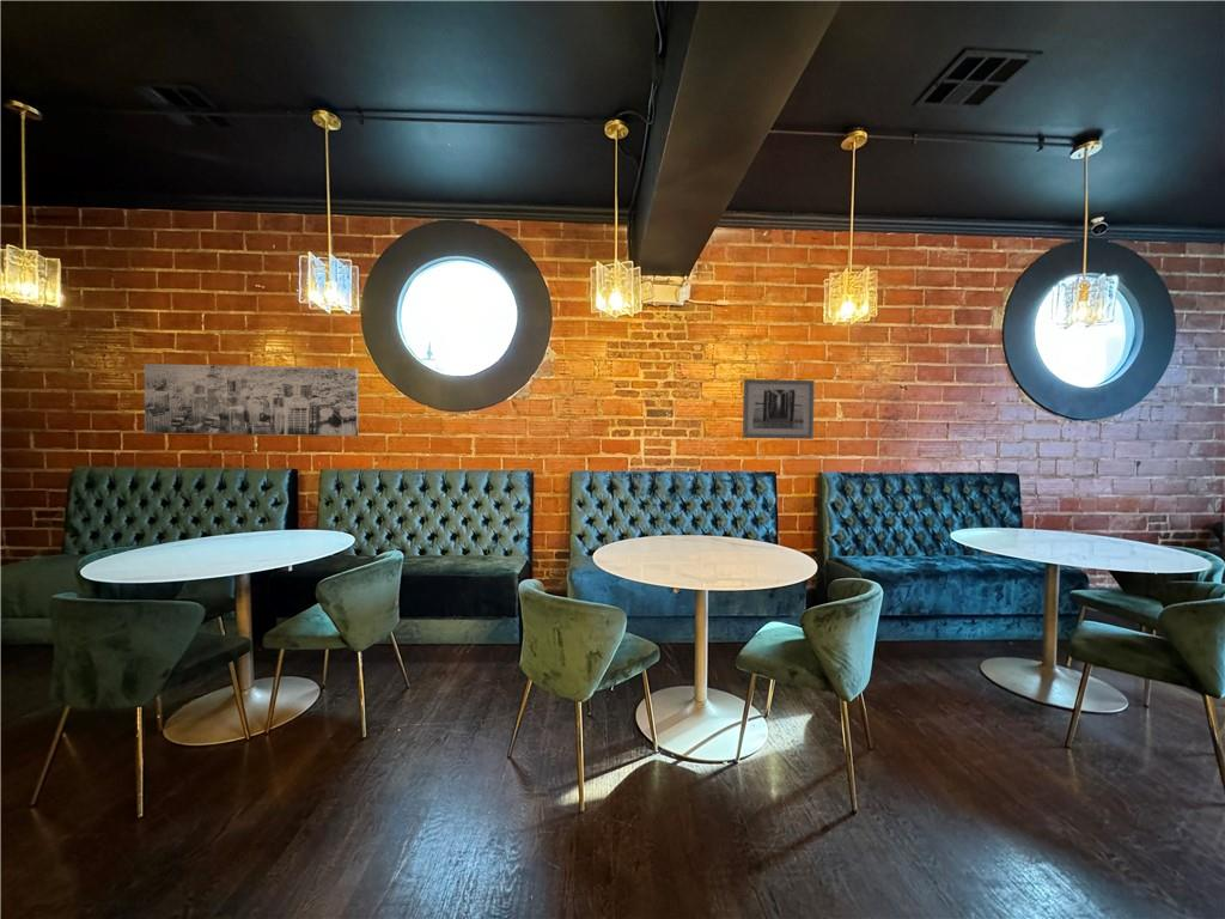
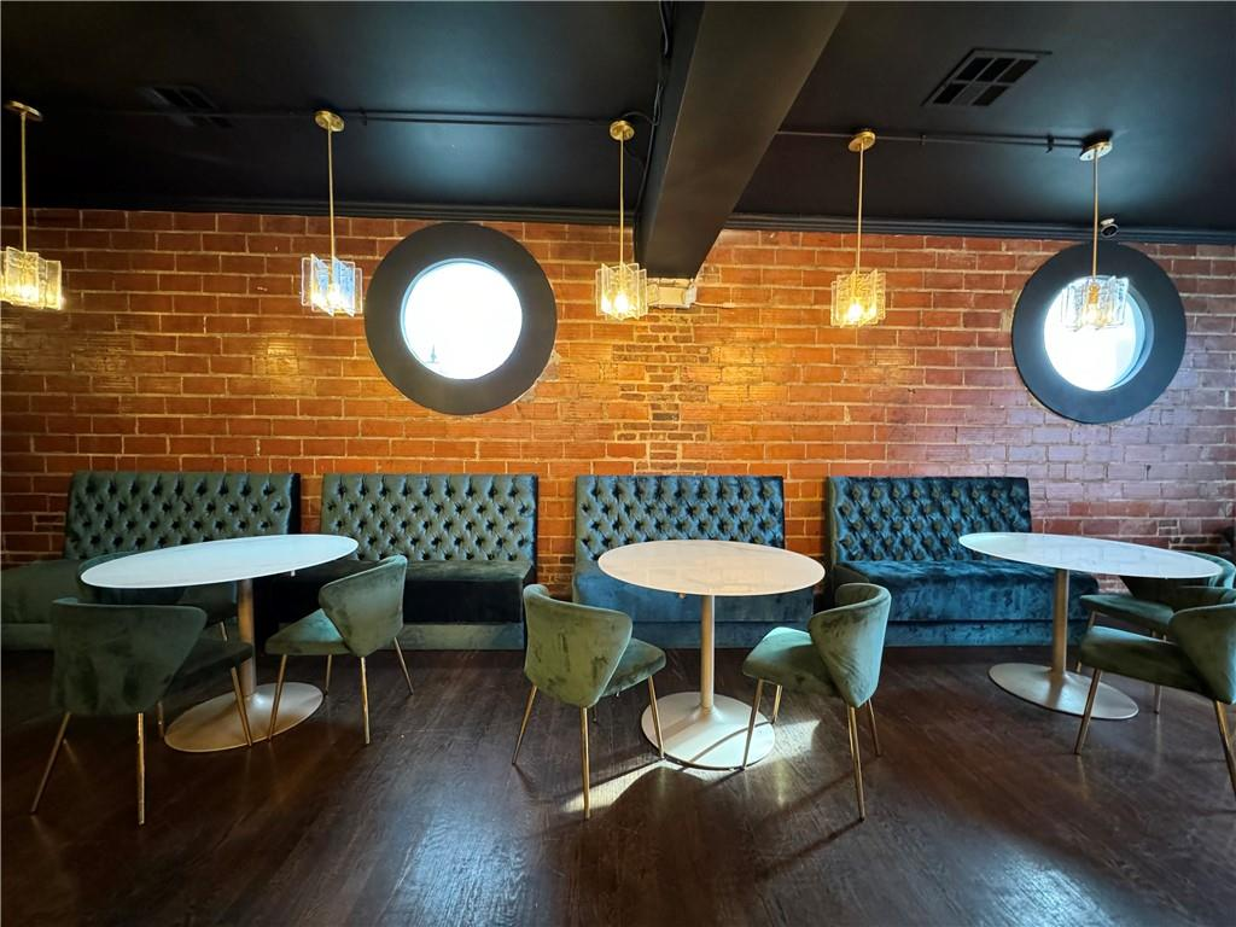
- wall art (778, 409)
- wall art (252, 400)
